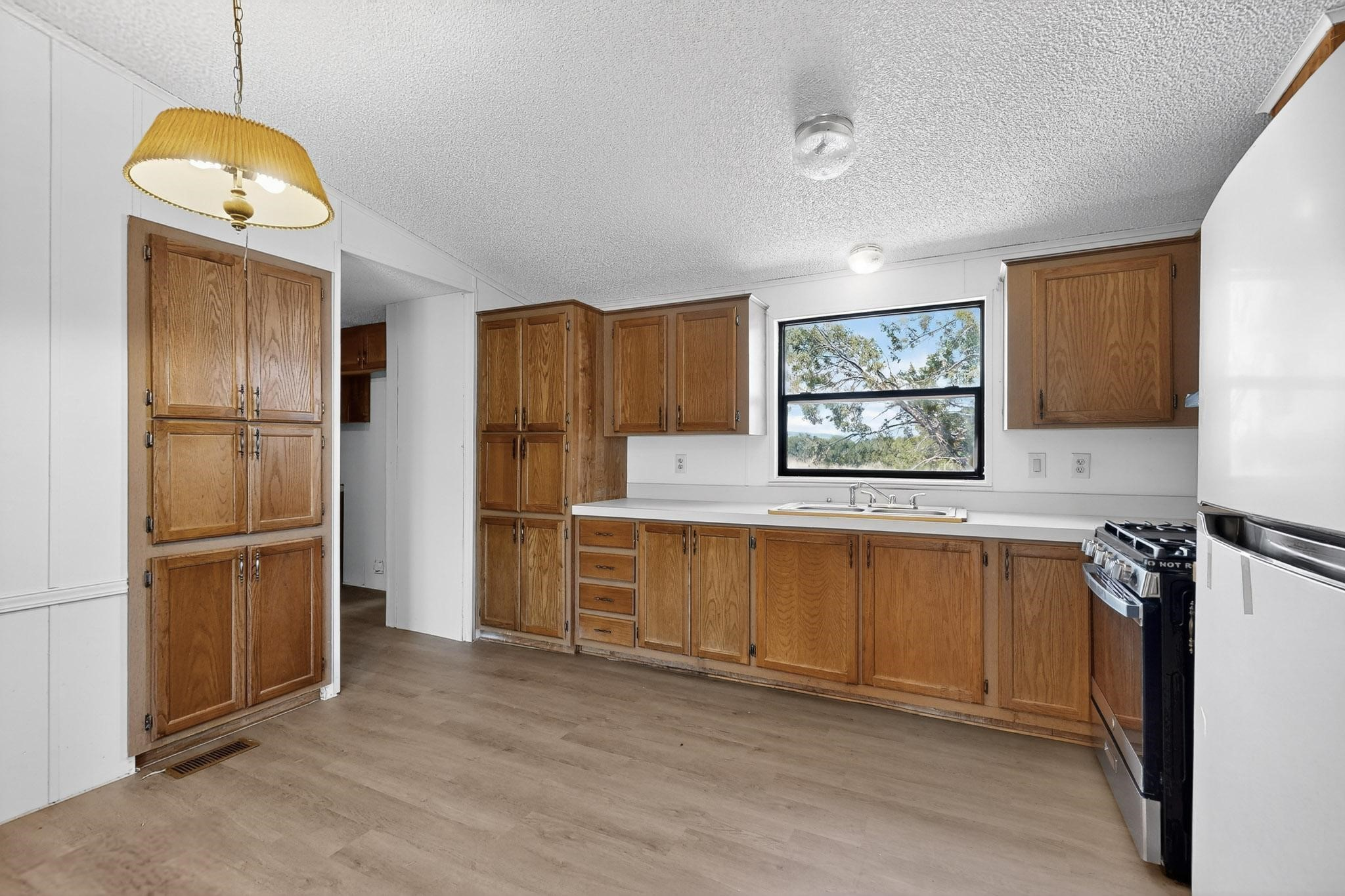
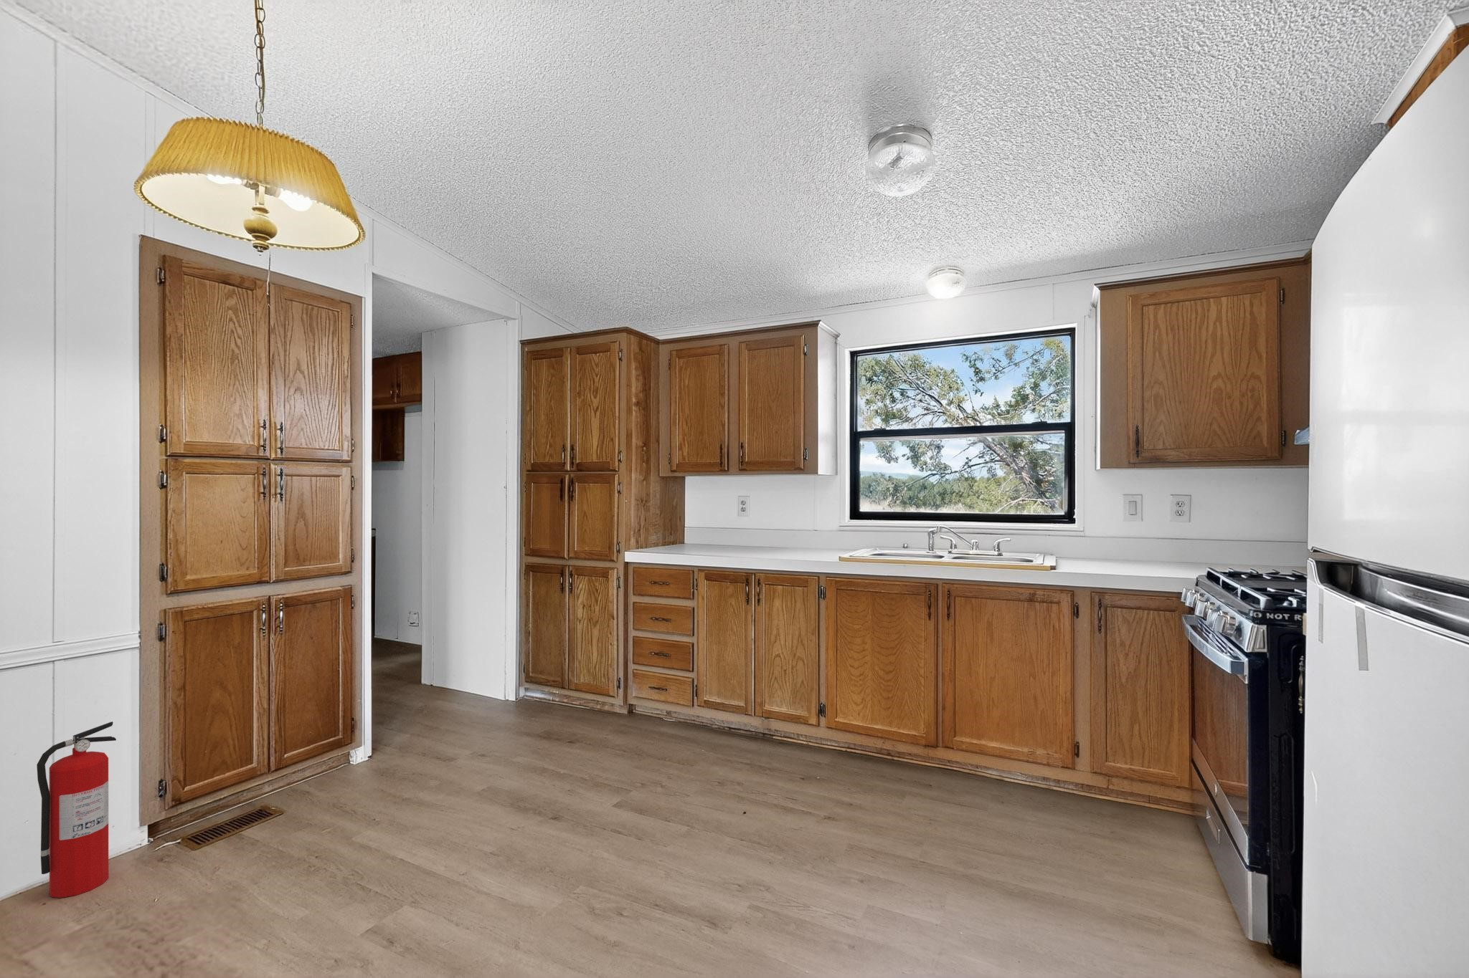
+ fire extinguisher (78, 808)
